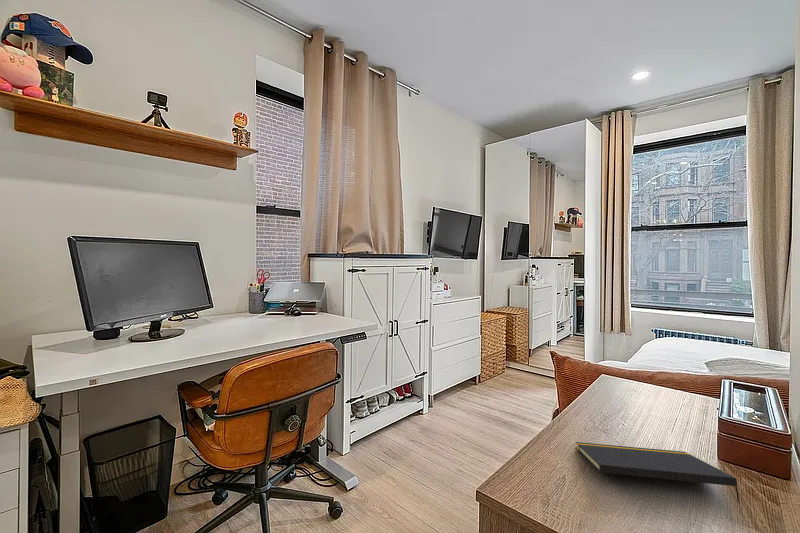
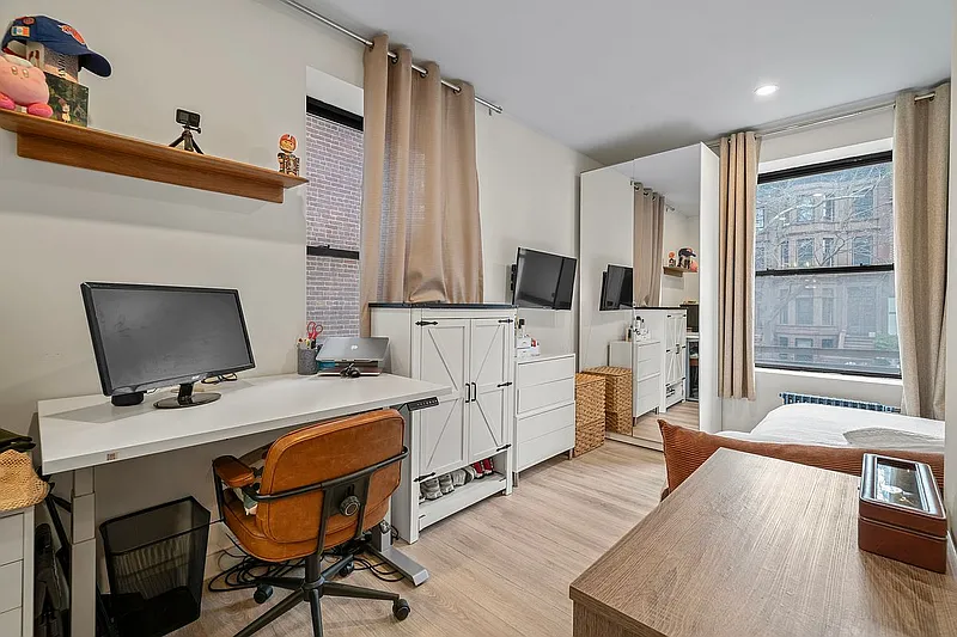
- notepad (645, 461)
